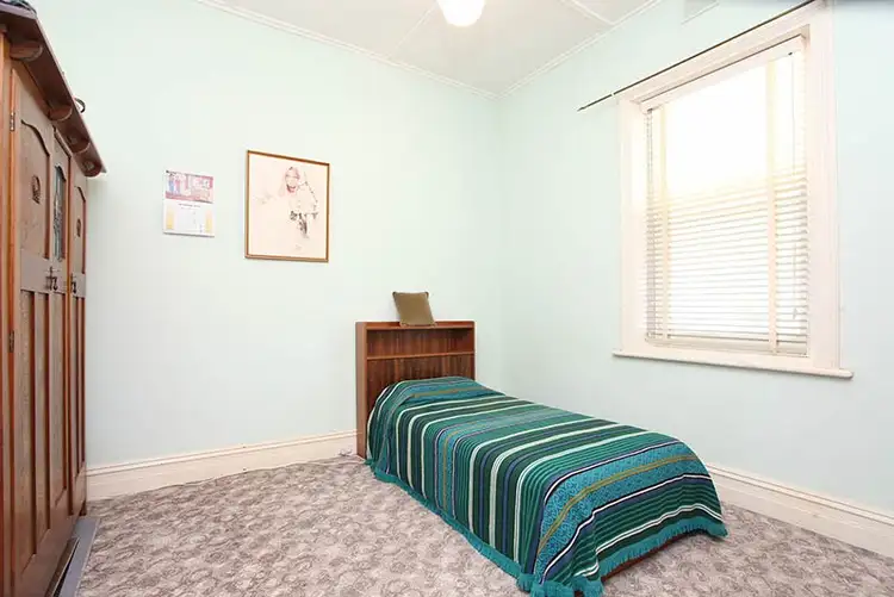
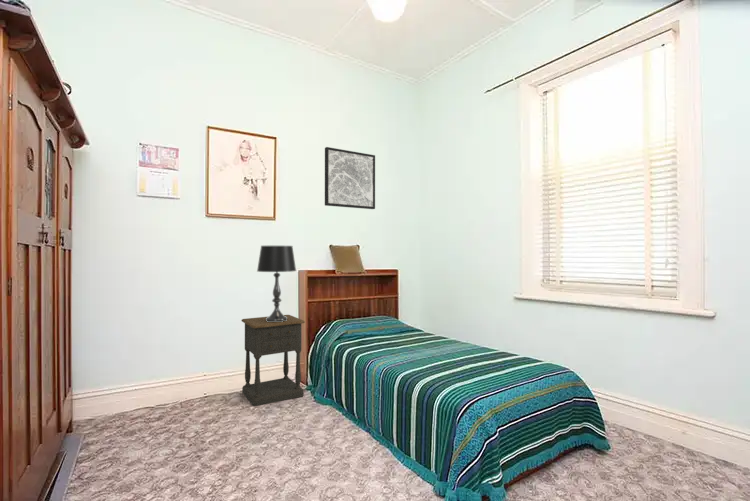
+ nightstand (272, 353)
+ table lamp (276, 282)
+ wall art (350, 179)
